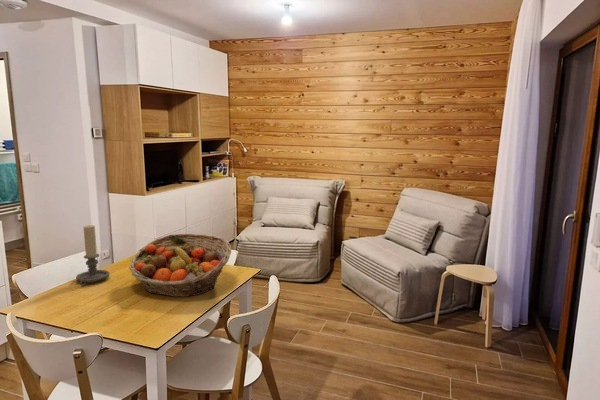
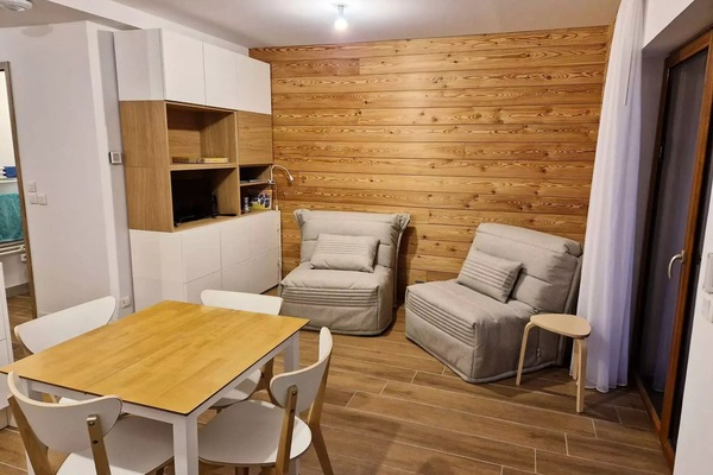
- candle holder (89, 253)
- fruit basket (181, 263)
